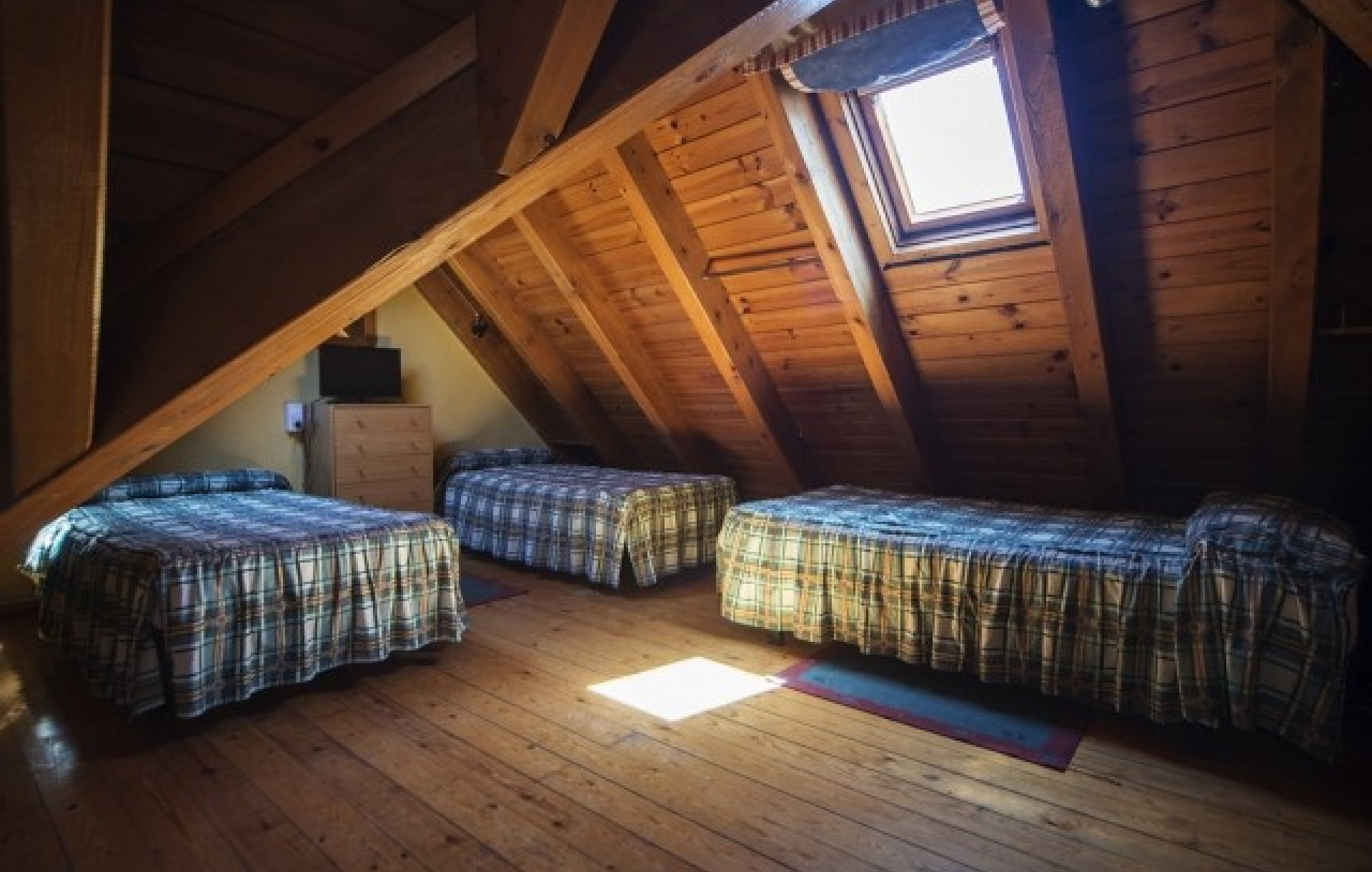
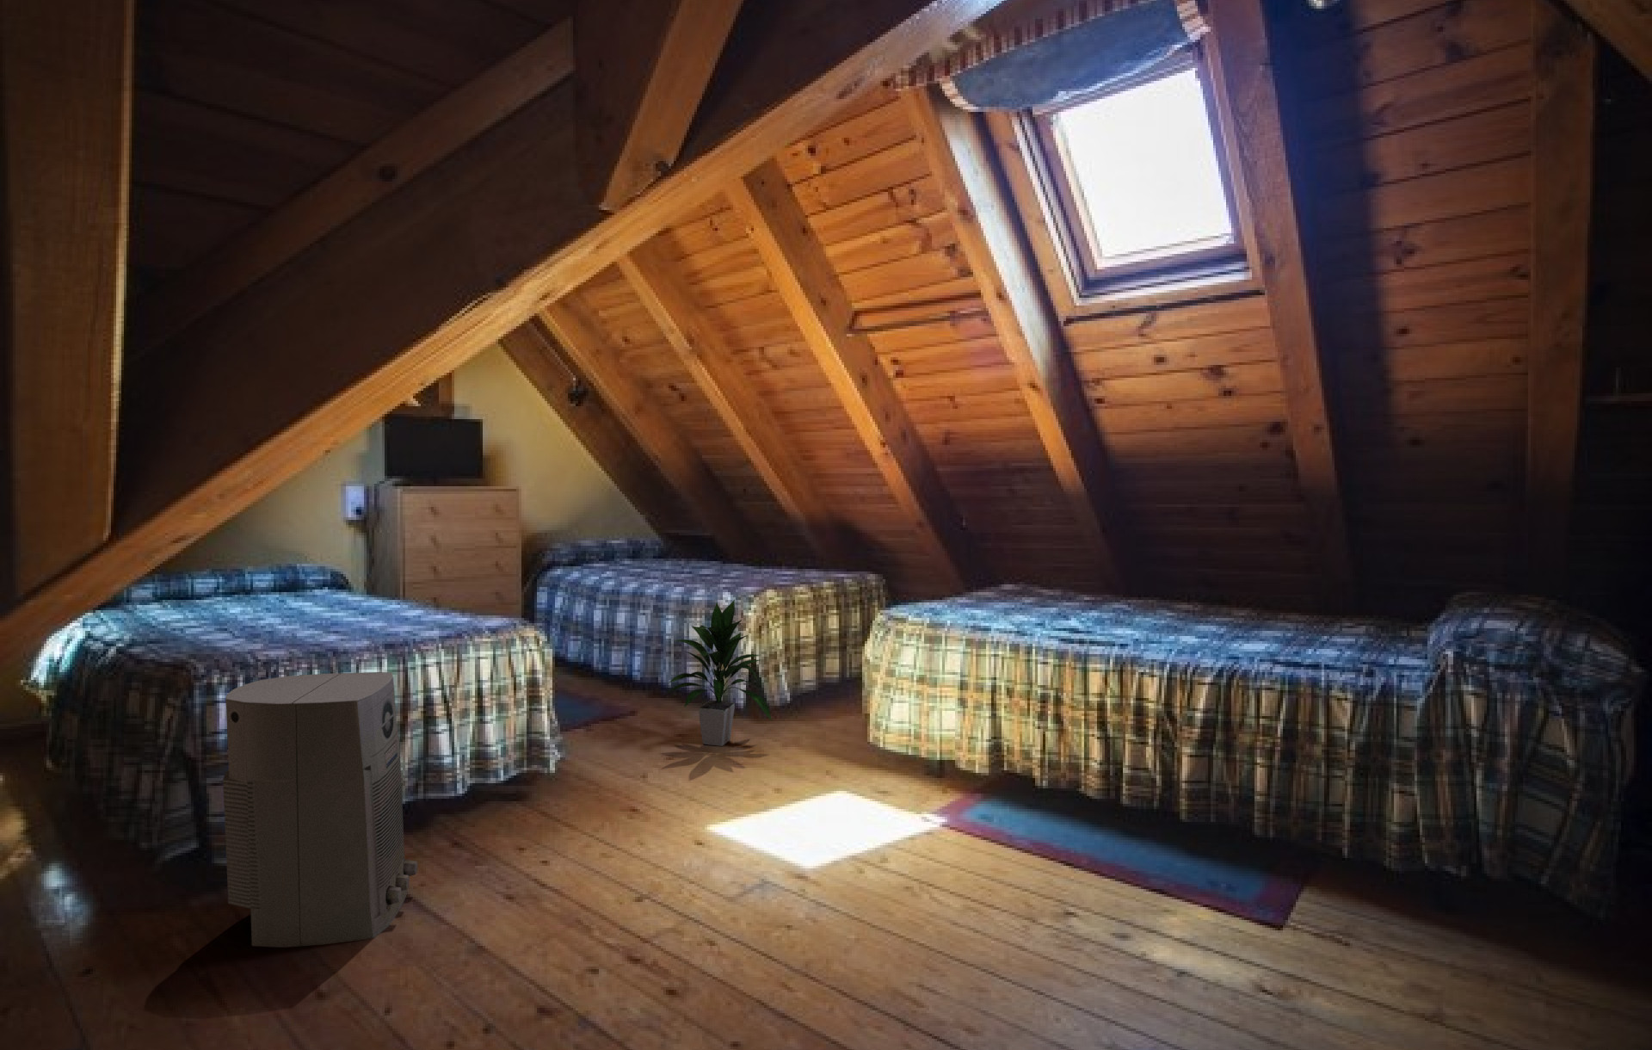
+ air purifier (320, 802)
+ indoor plant (720, 674)
